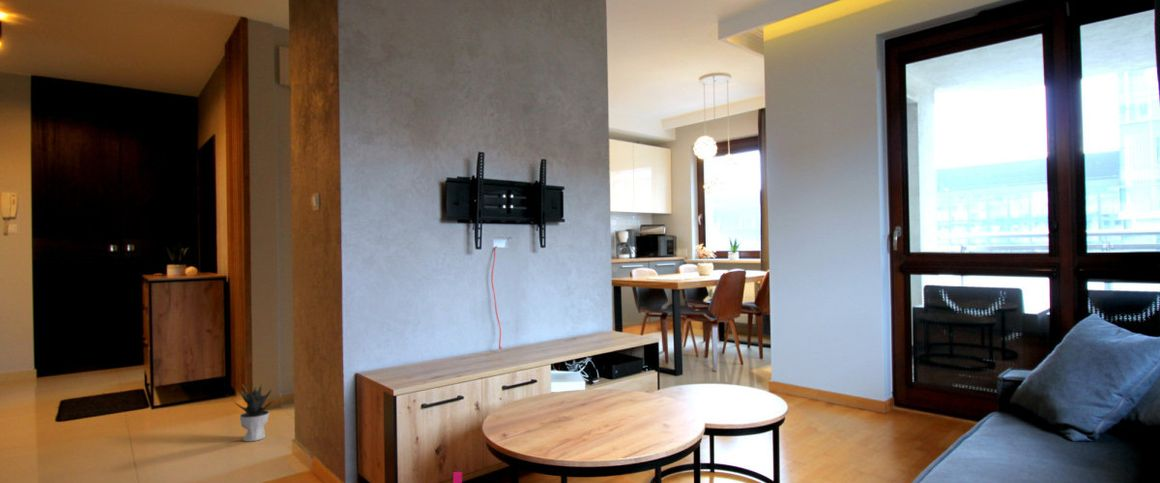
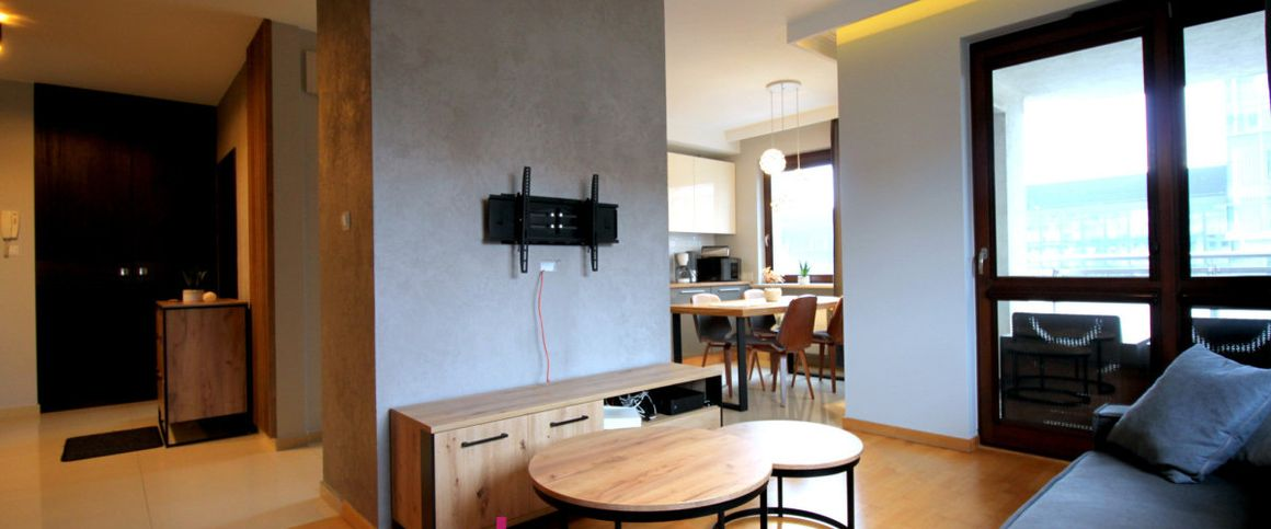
- potted plant (252, 410)
